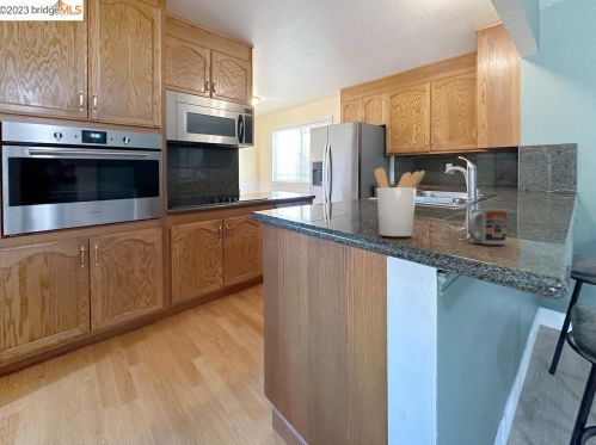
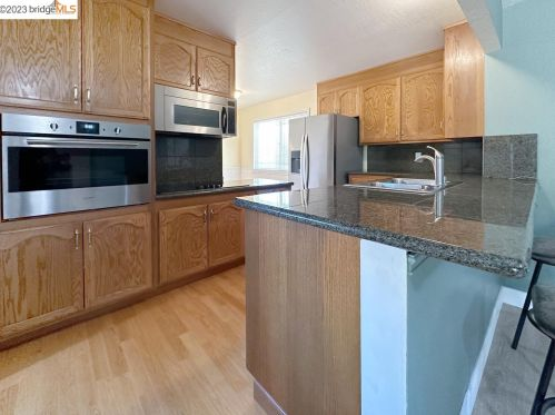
- utensil holder (401, 200)
- cup (484, 225)
